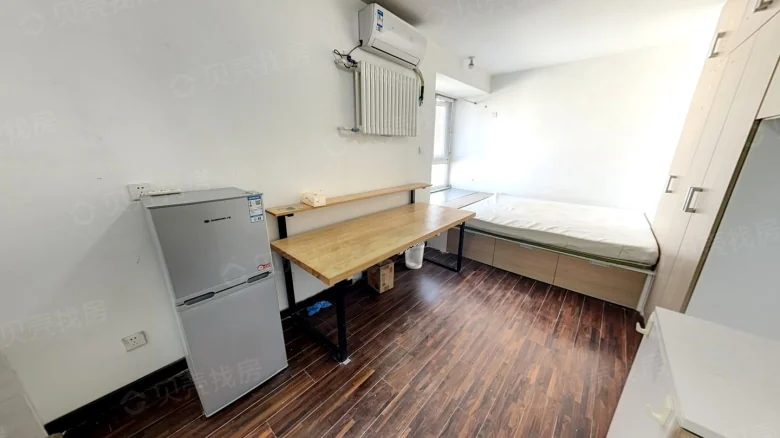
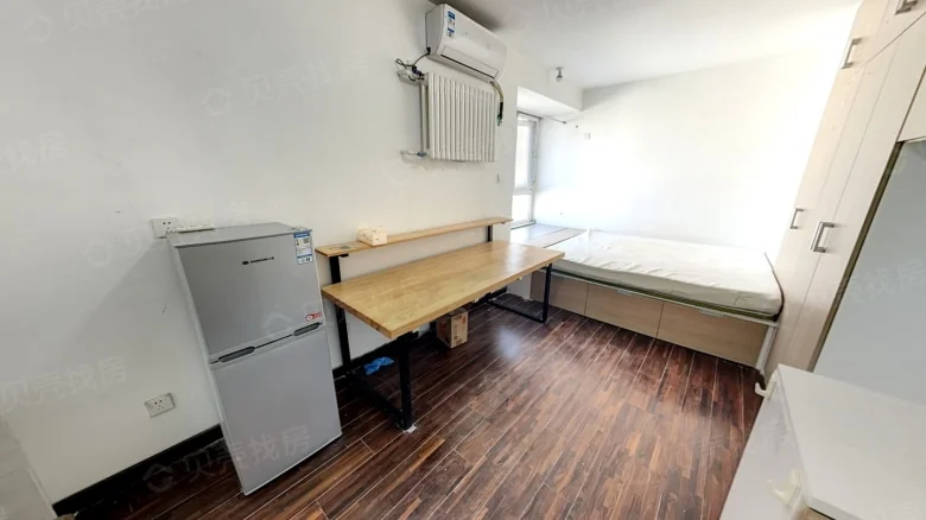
- wastebasket (414, 254)
